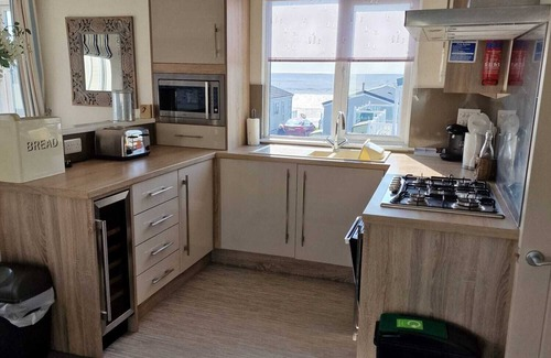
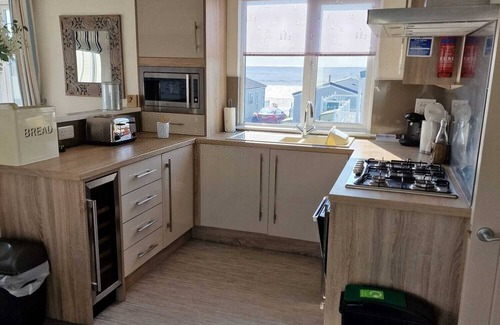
+ utensil holder (166, 126)
